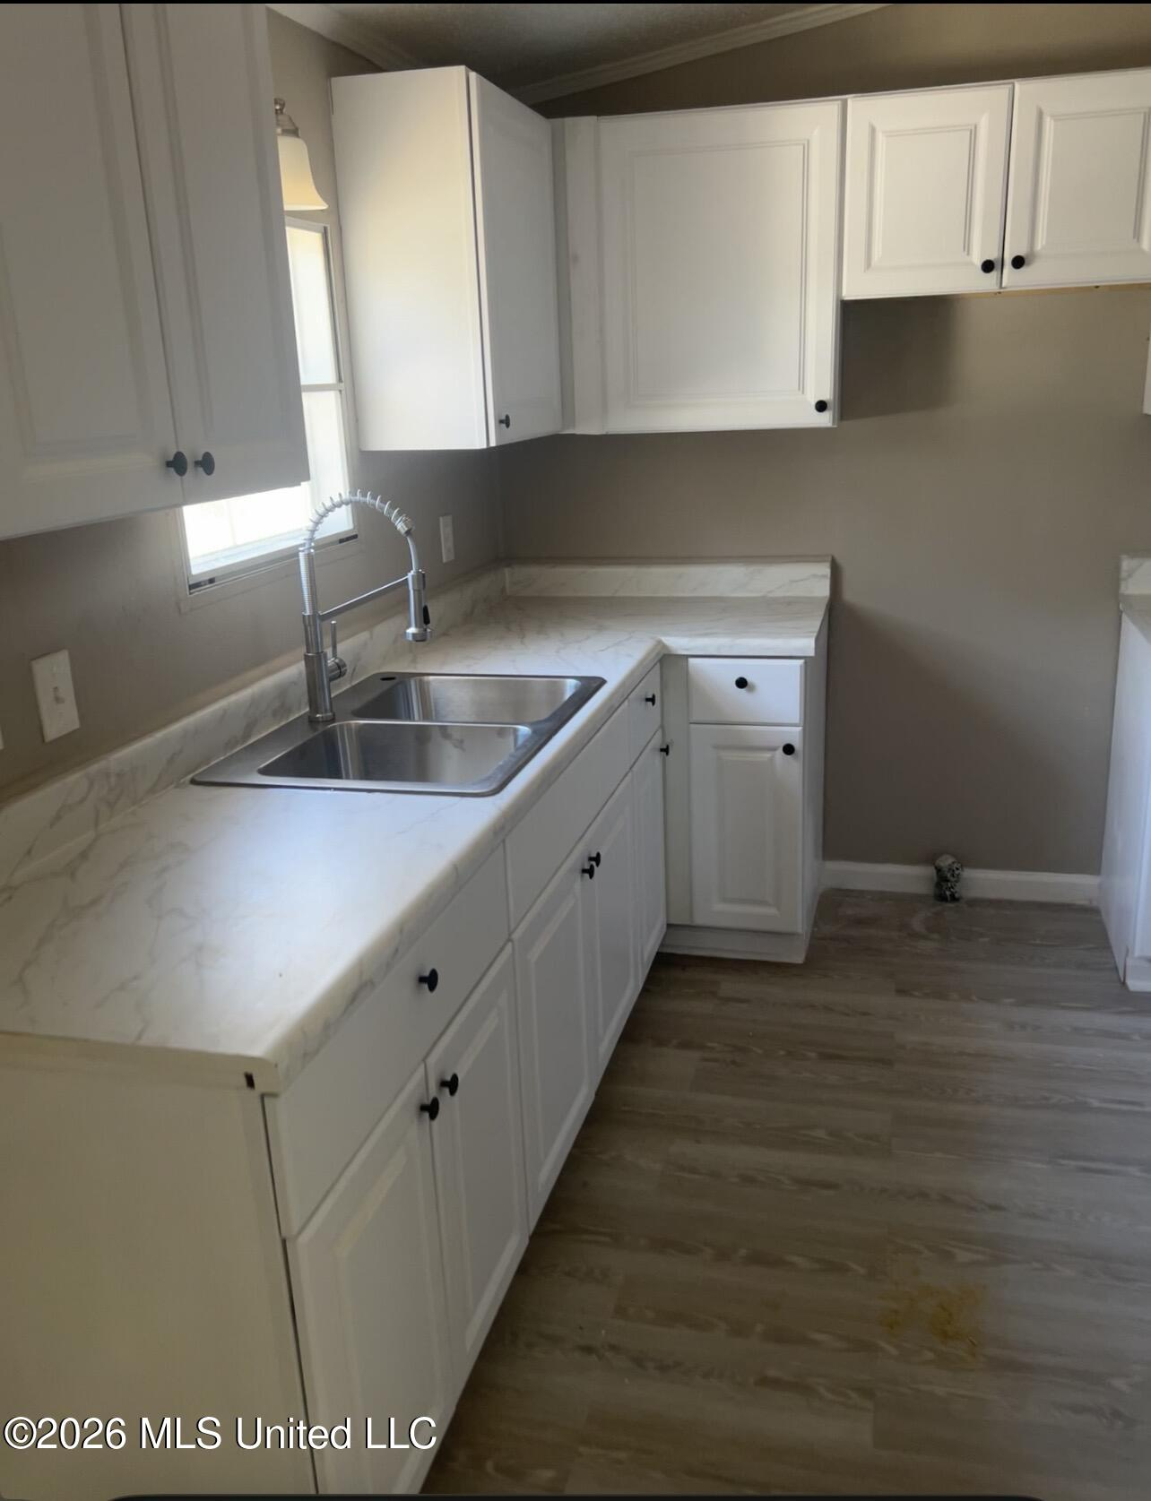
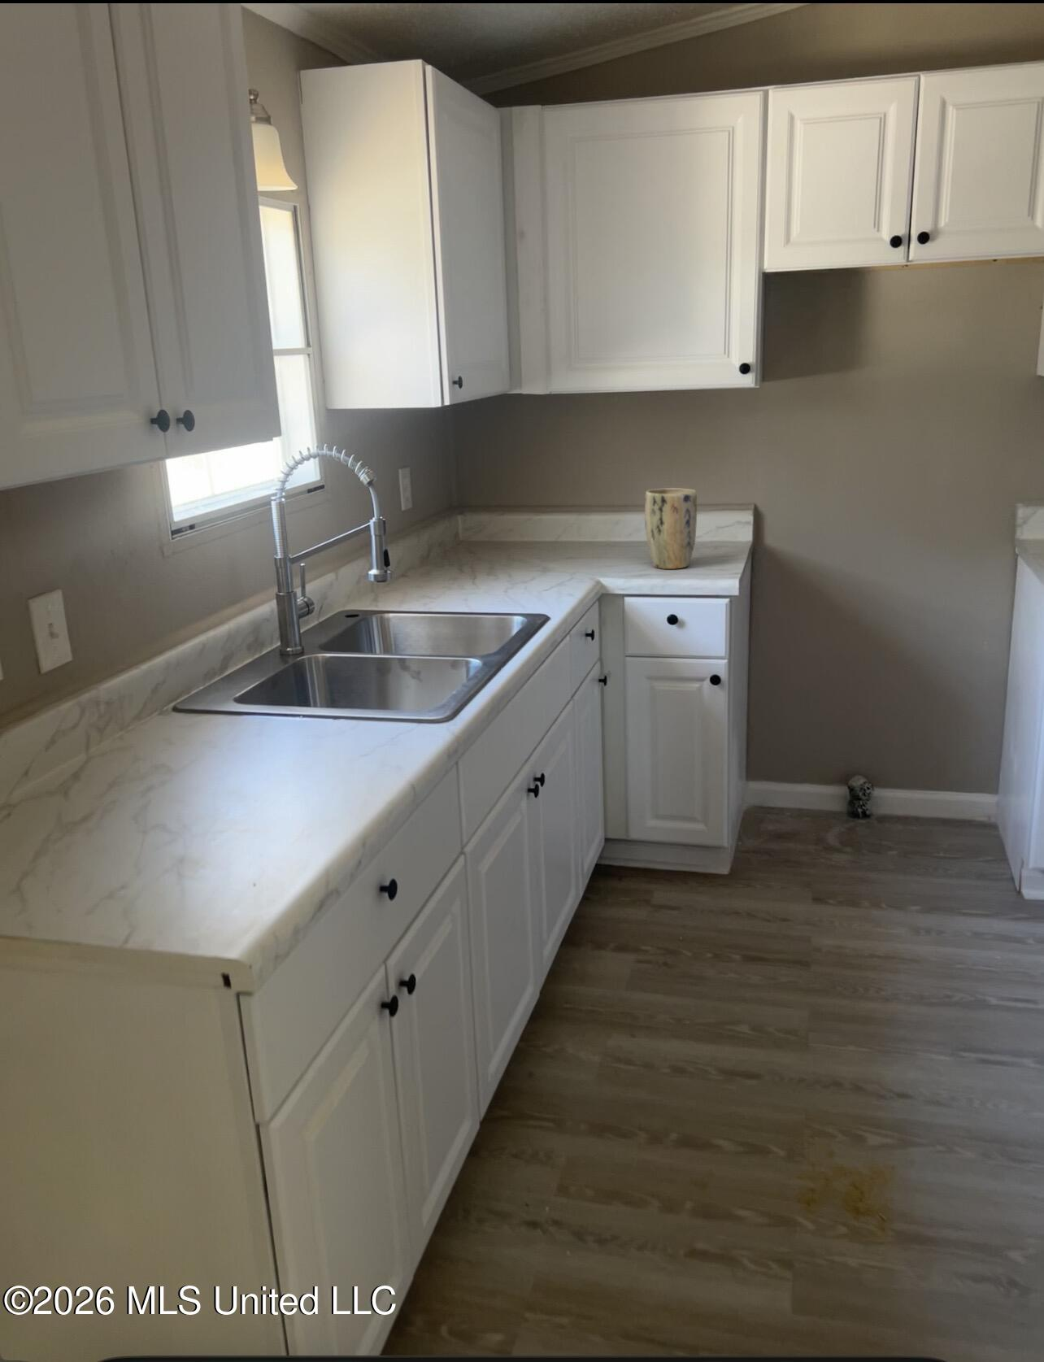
+ plant pot (670, 529)
